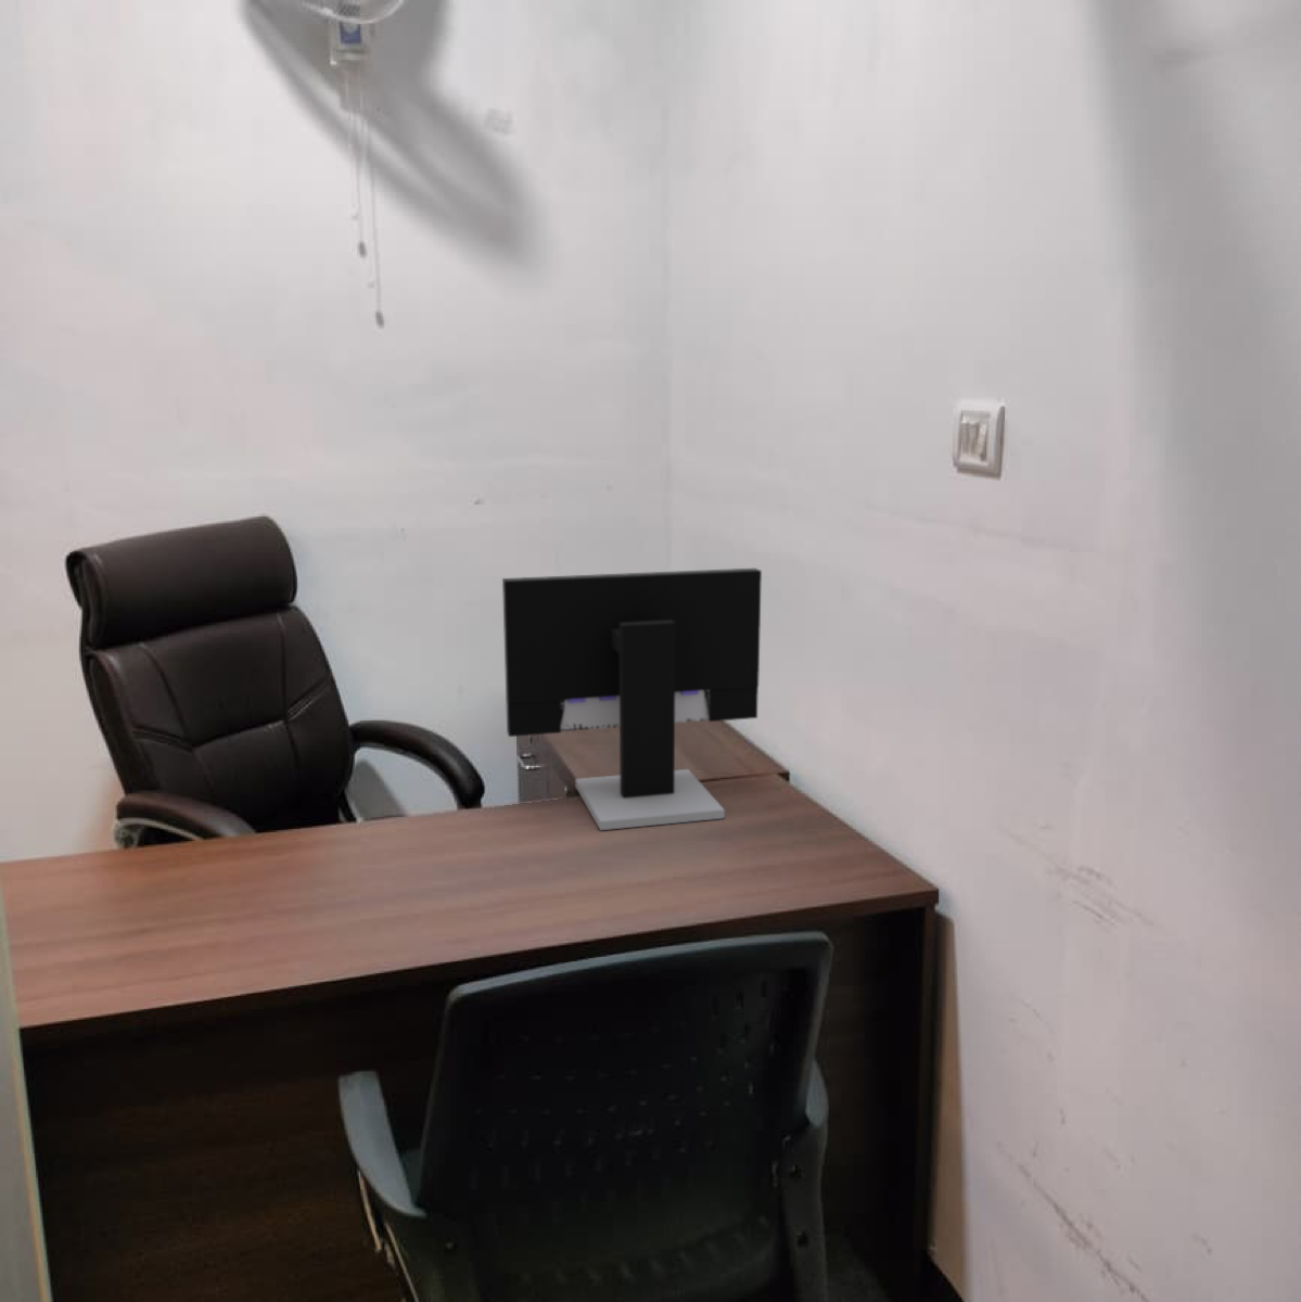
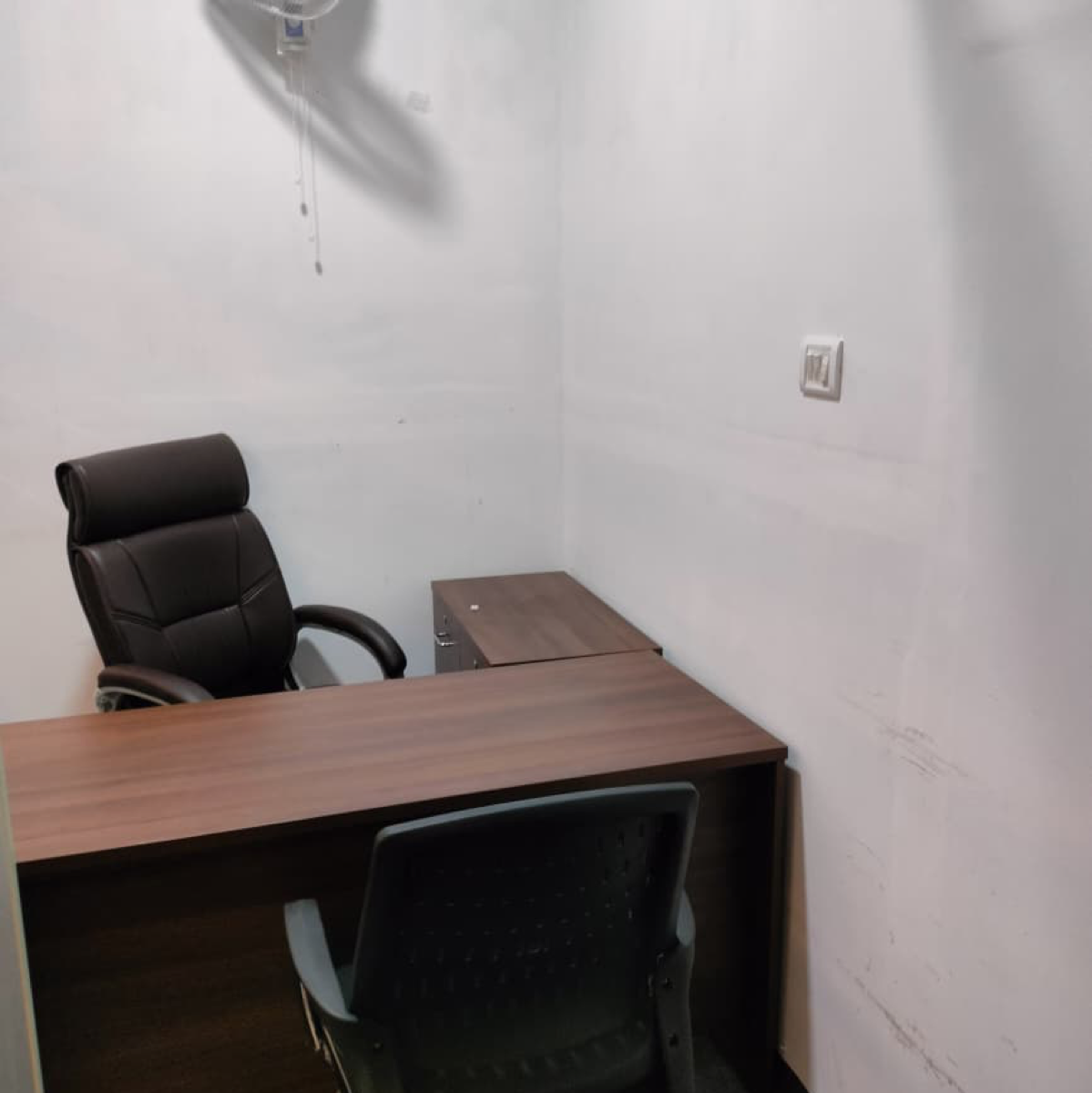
- computer monitor (647, 694)
